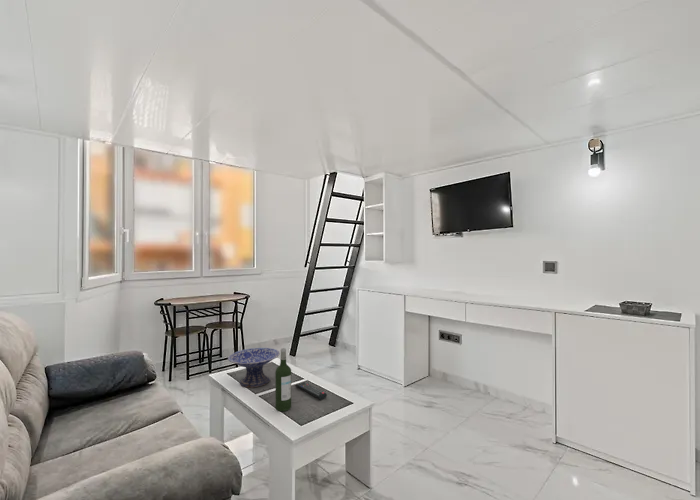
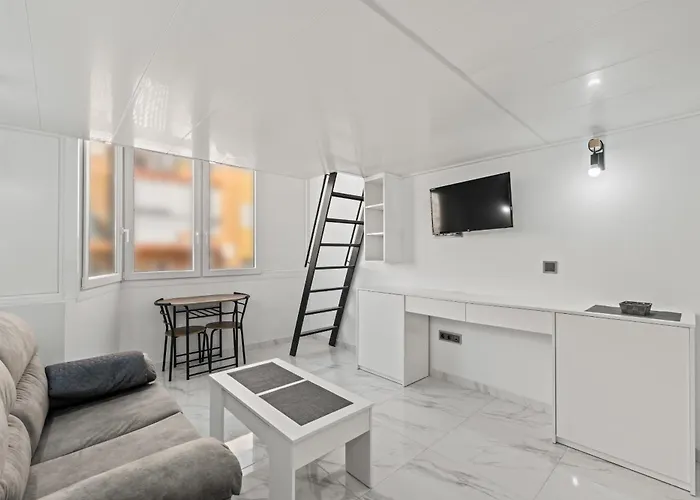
- decorative bowl (254, 368)
- wine bottle (283, 378)
- remote control (310, 390)
